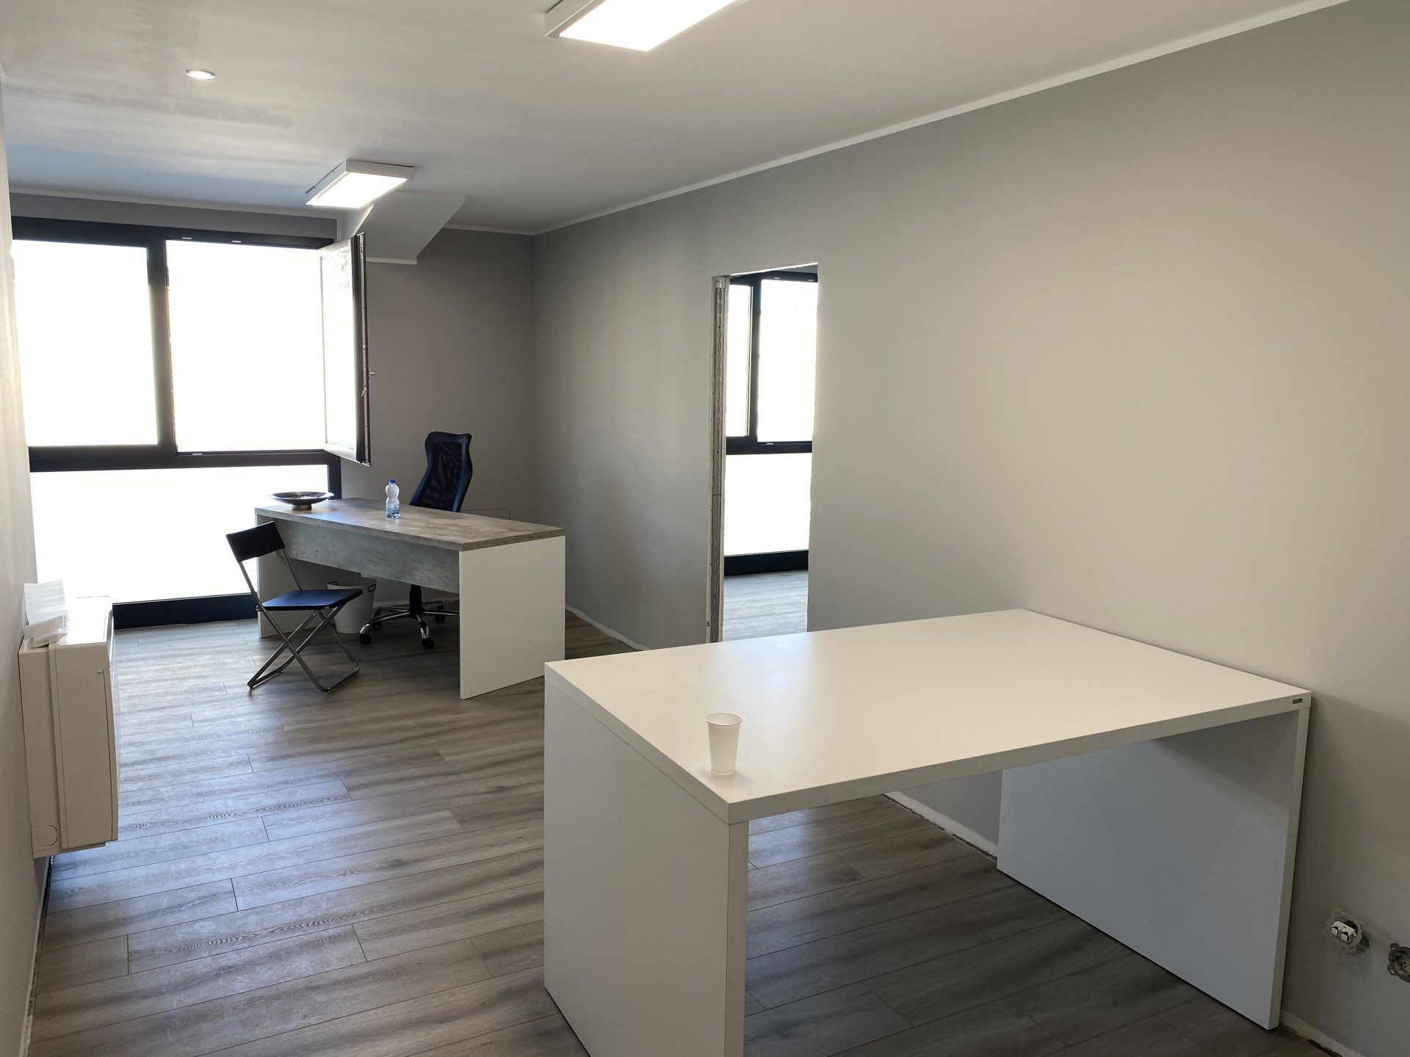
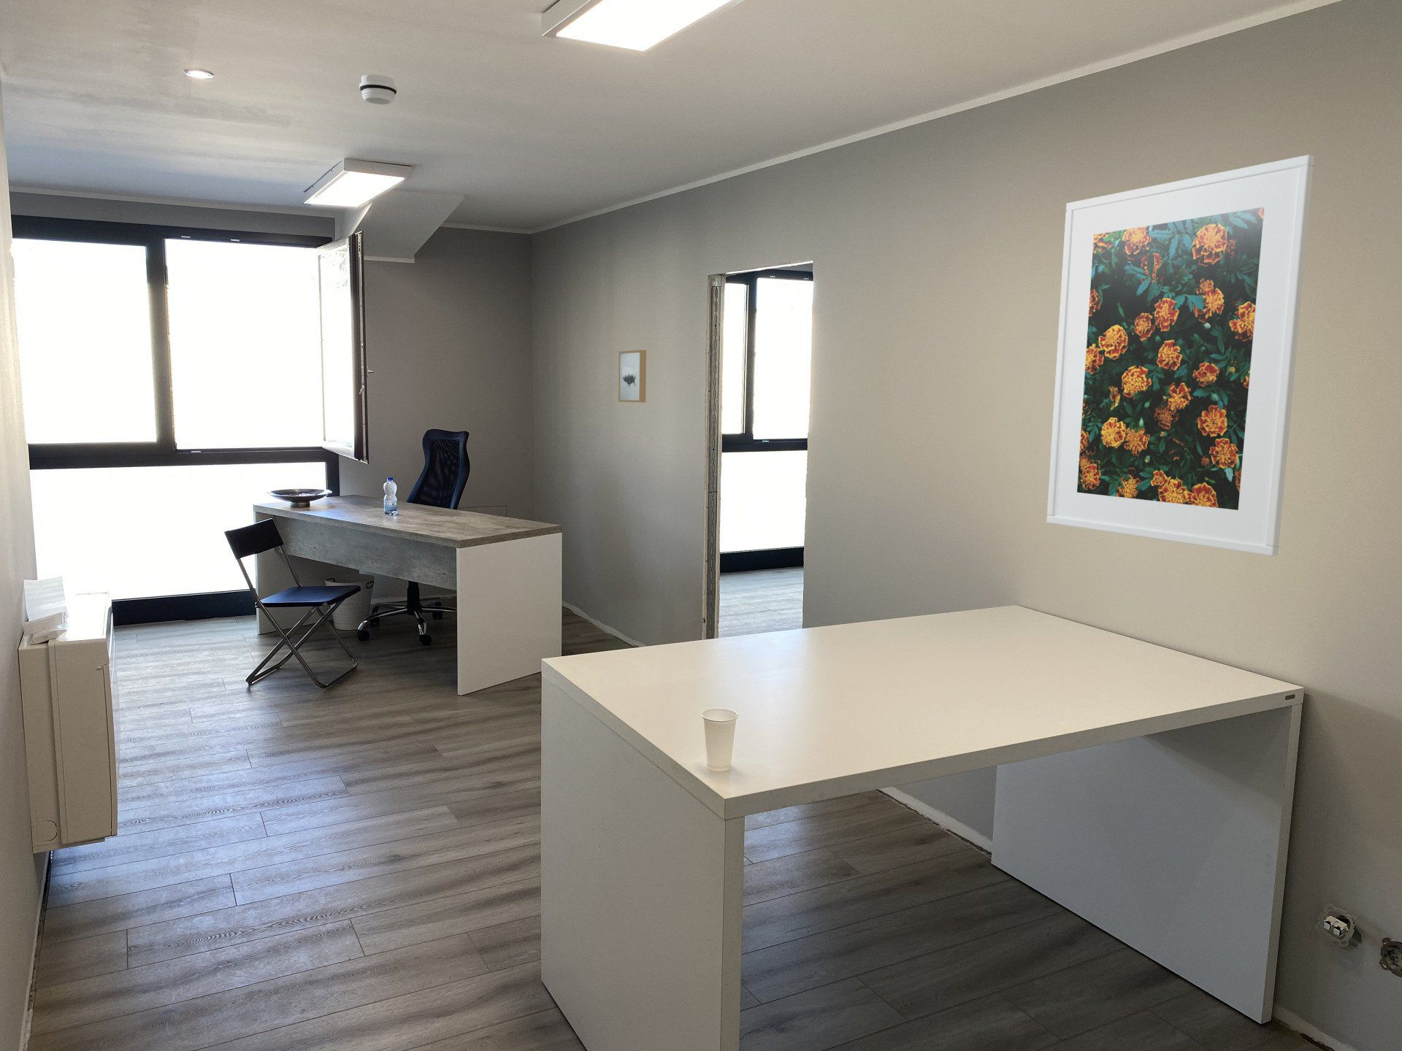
+ wall art (631, 376)
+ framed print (1162, 363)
+ smoke detector (379, 89)
